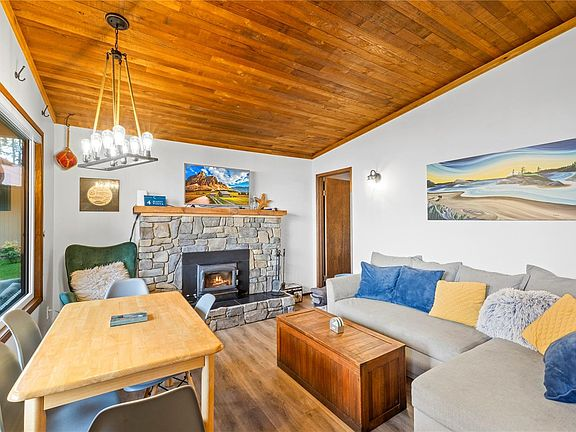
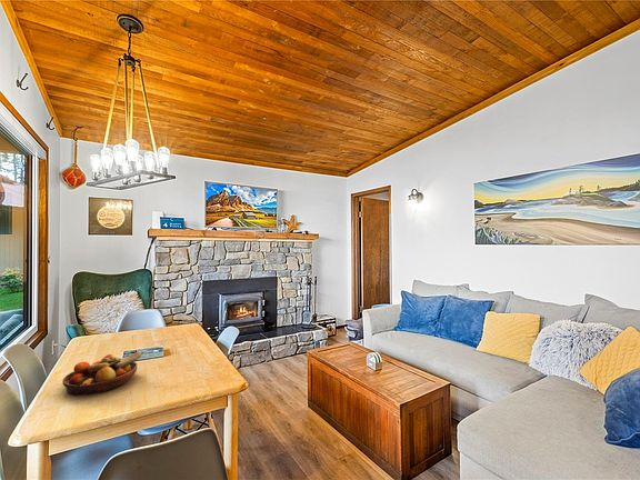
+ fruit bowl (102, 368)
